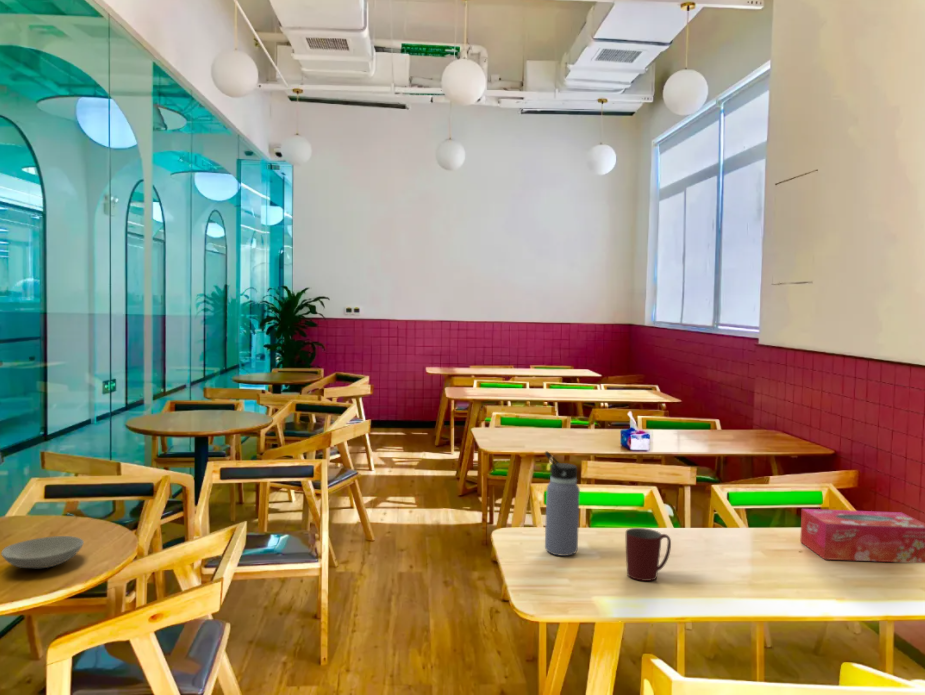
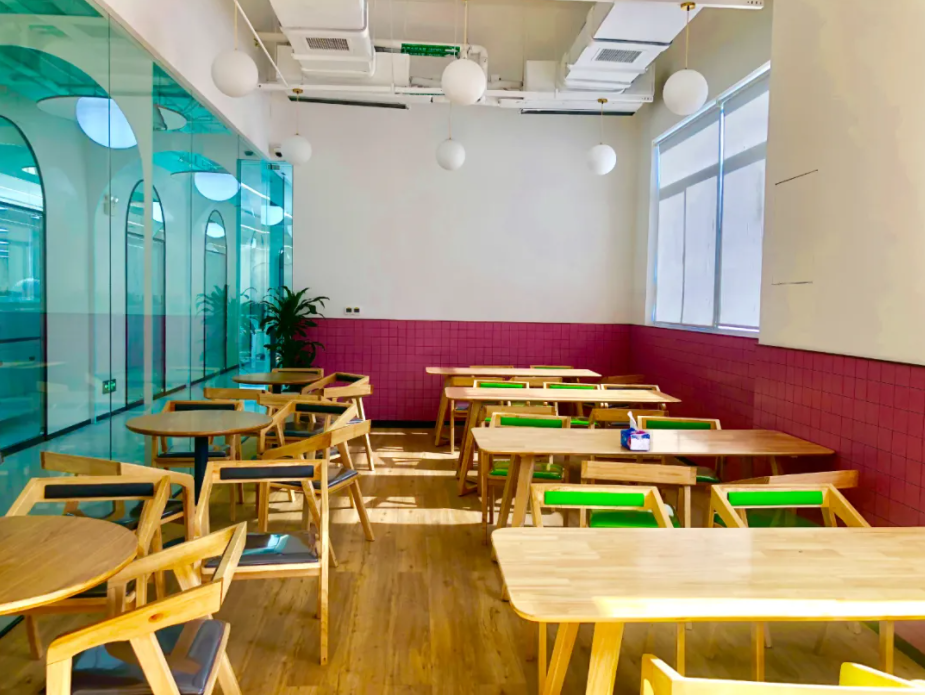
- water bottle (561, 501)
- mug (648, 554)
- tissue box (864, 535)
- bowl (43, 555)
